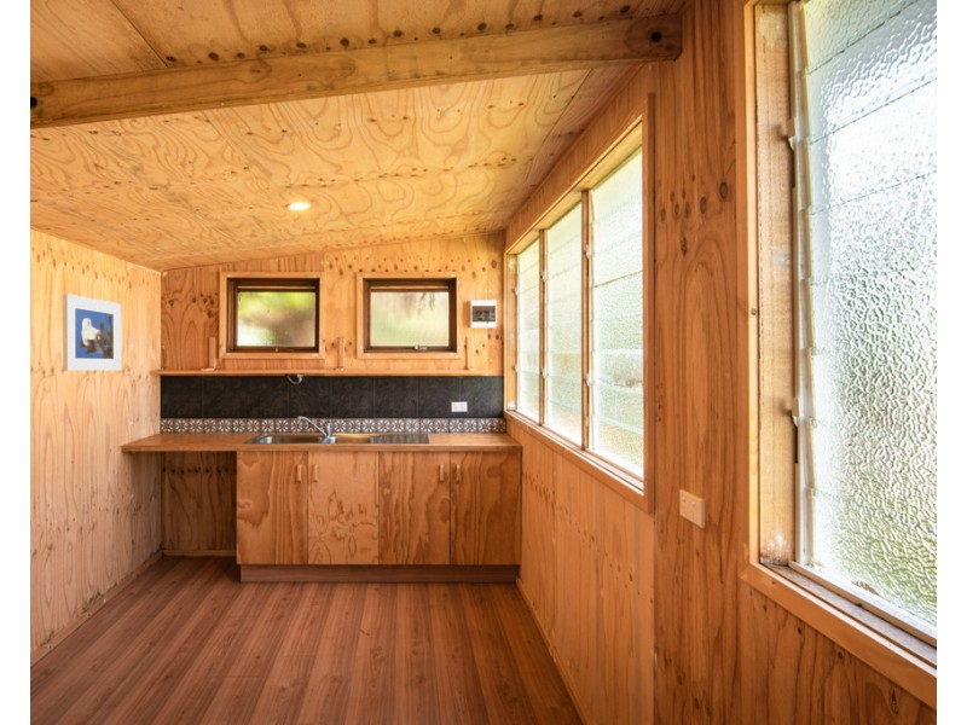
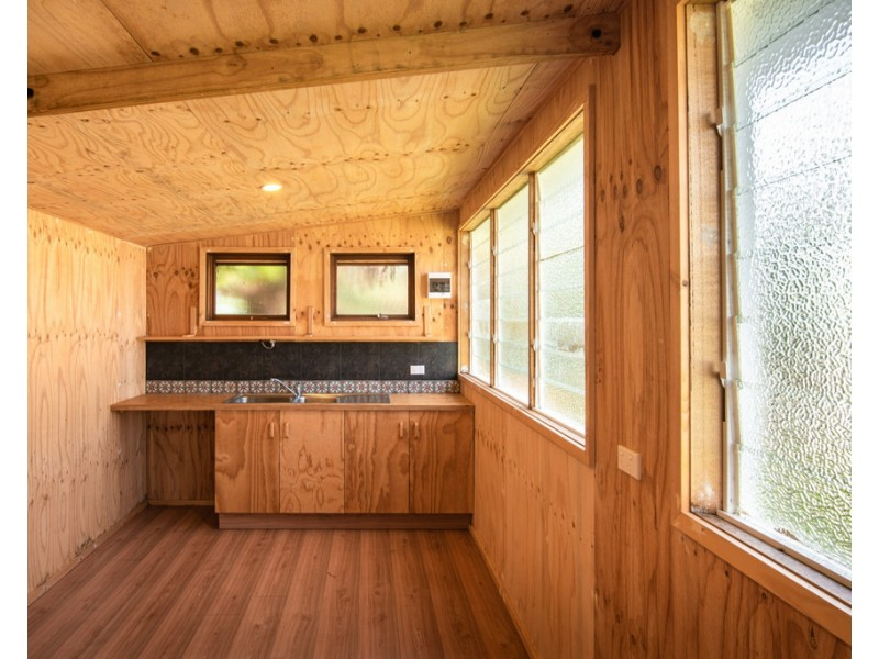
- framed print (94, 335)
